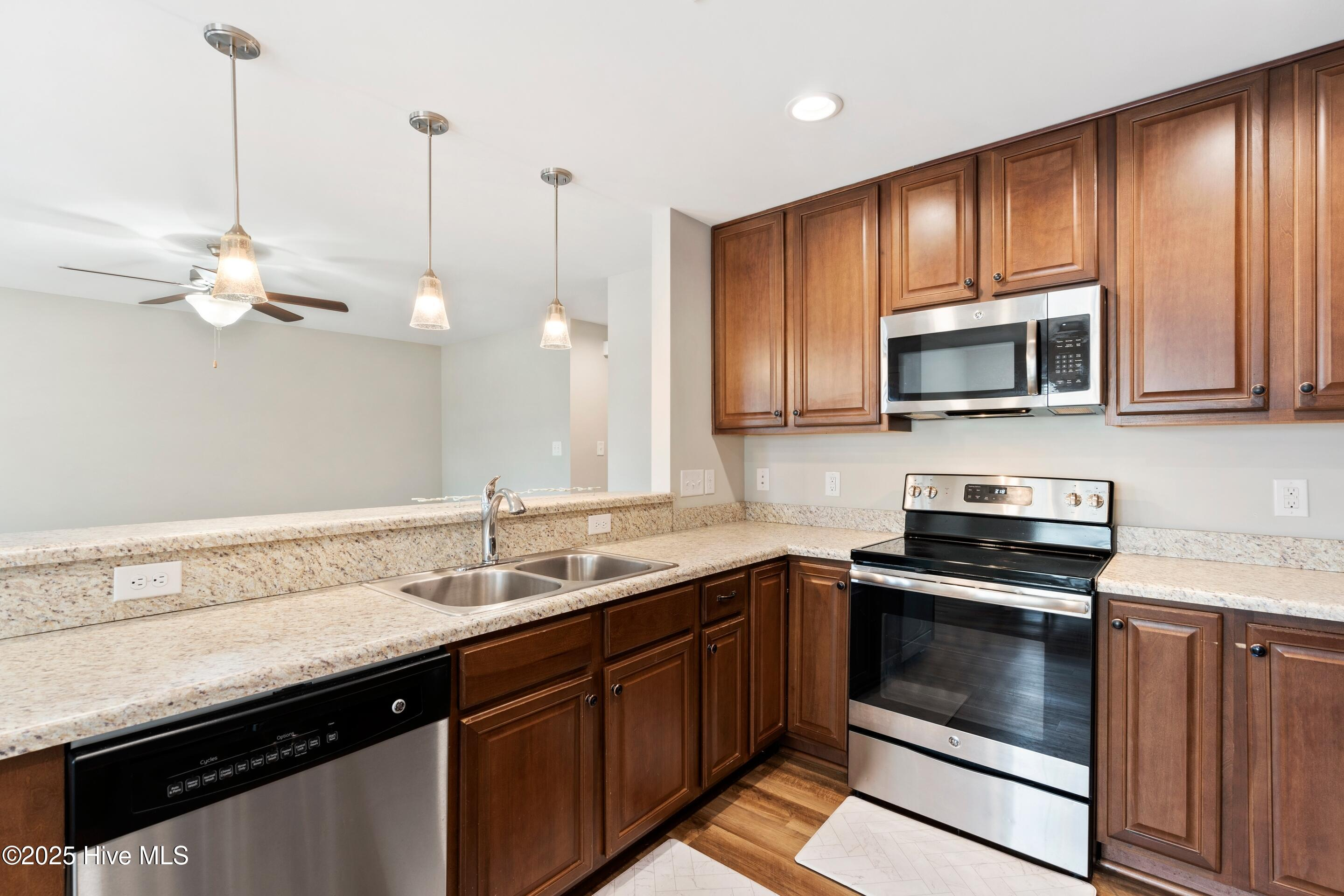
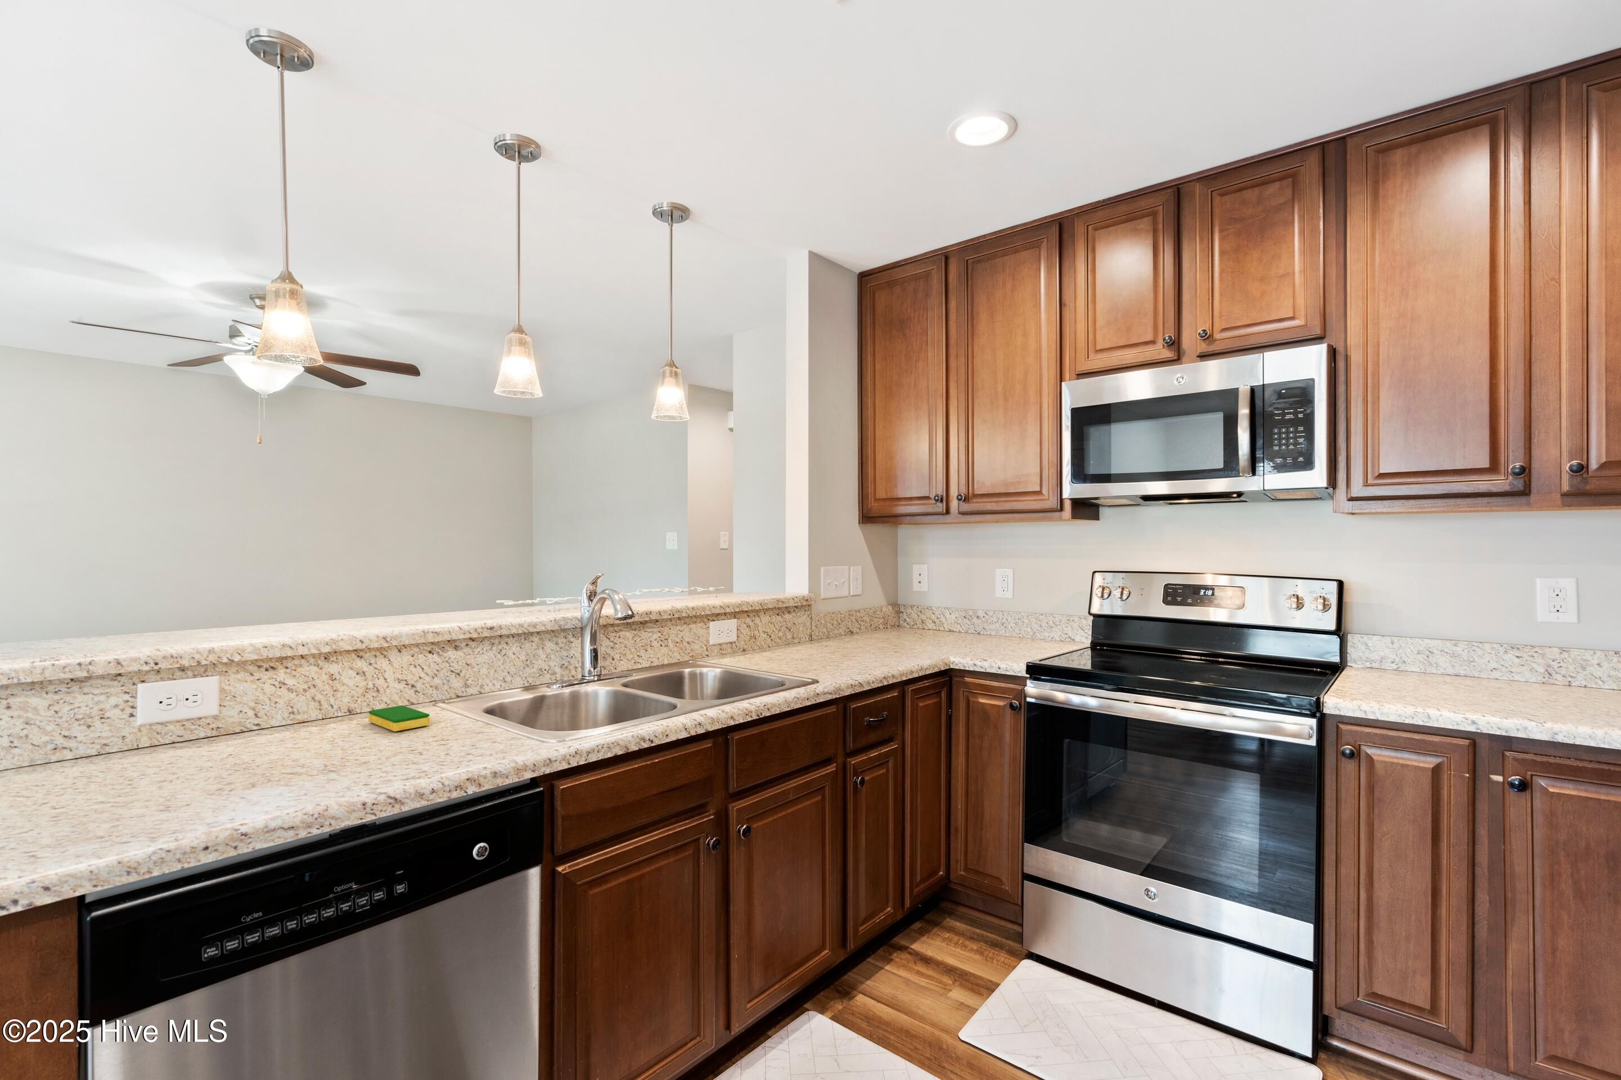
+ dish sponge (398, 717)
